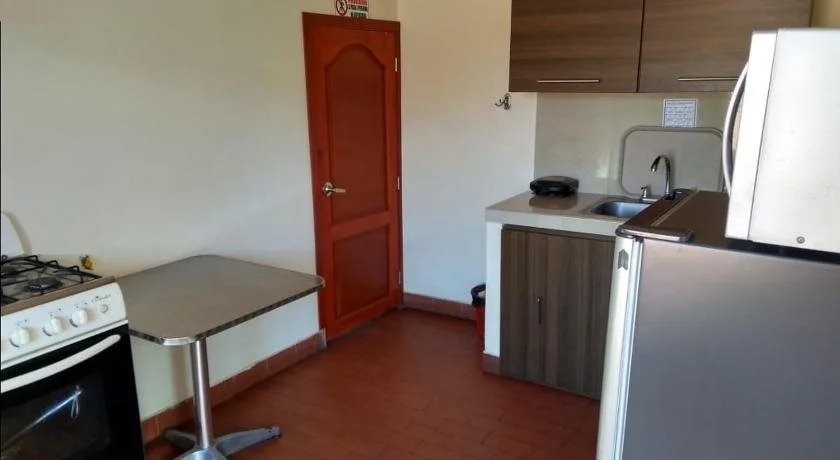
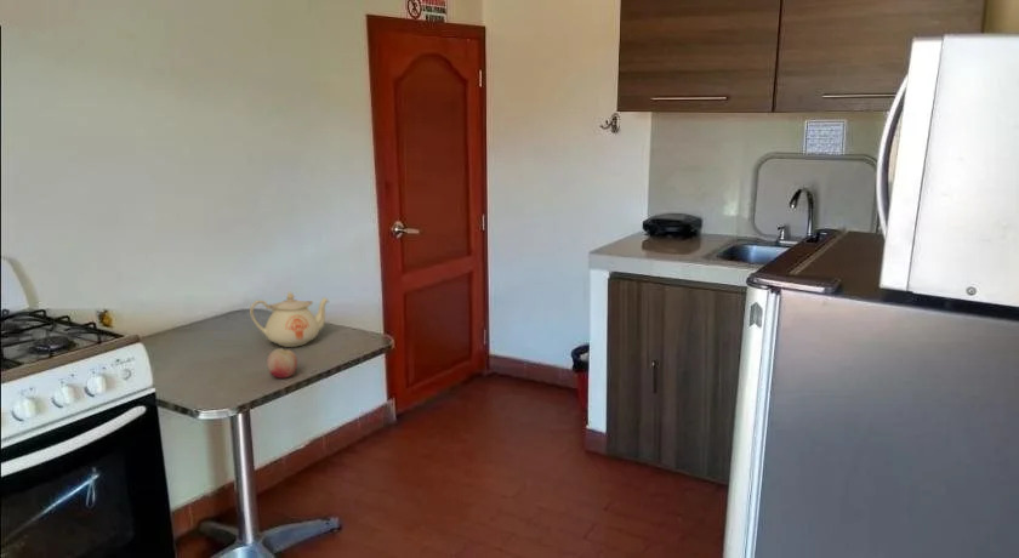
+ fruit (281, 363)
+ teapot (291, 317)
